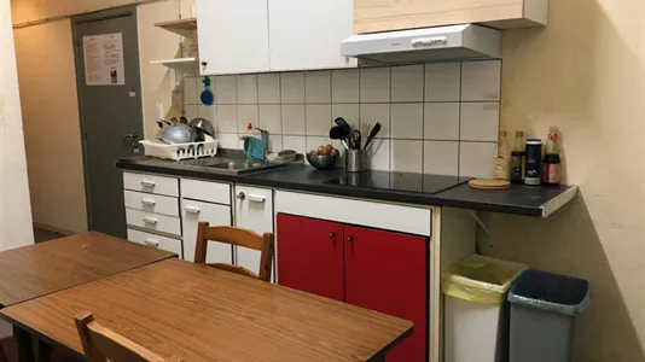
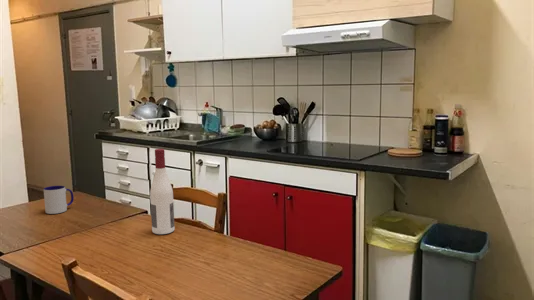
+ mug (59, 198)
+ alcohol (161, 190)
